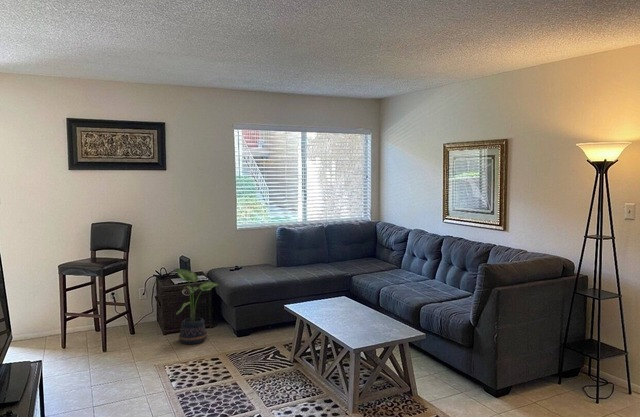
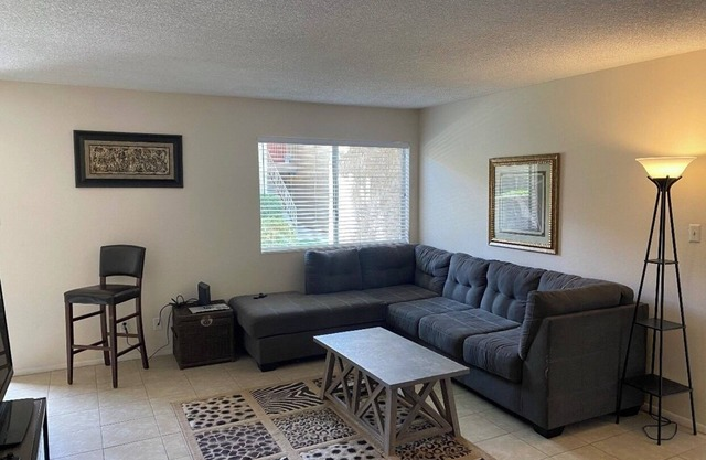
- potted plant (195, 304)
